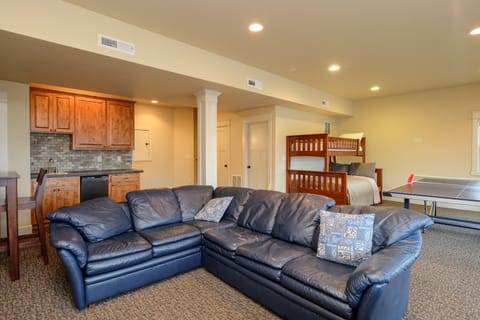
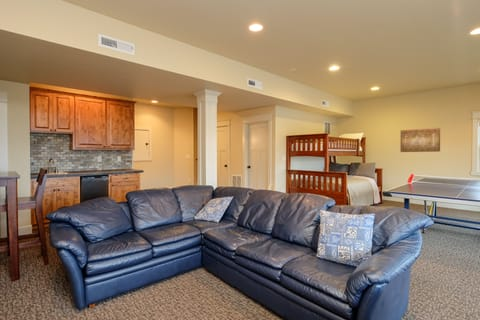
+ wall art (419, 140)
